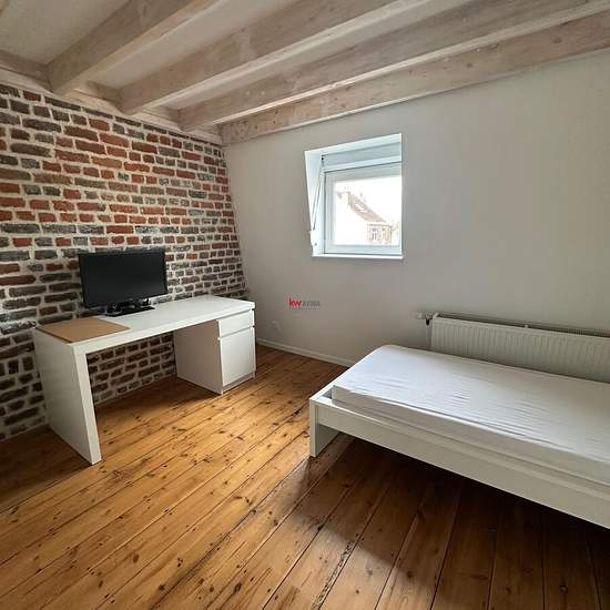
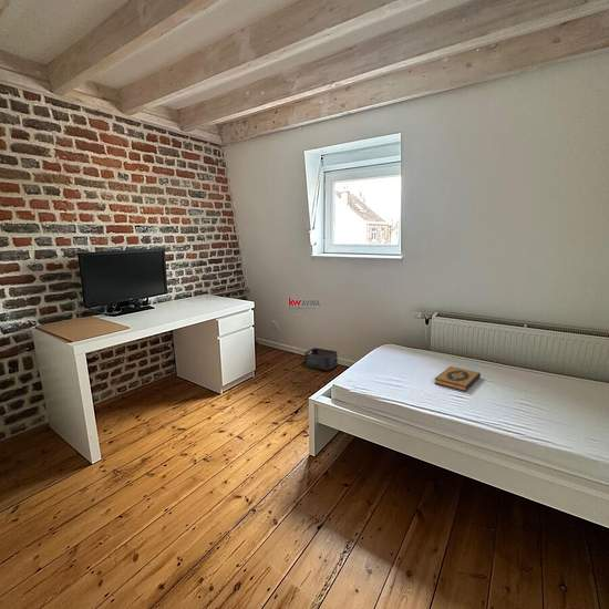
+ hardback book (457, 378)
+ storage bin (321, 358)
